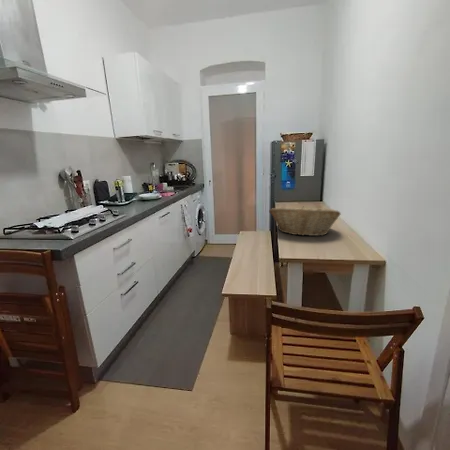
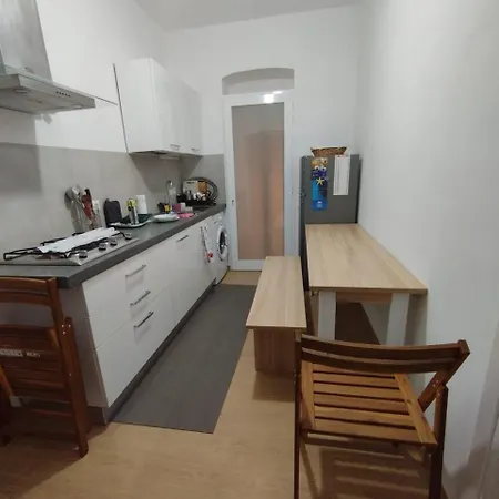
- fruit basket (303, 217)
